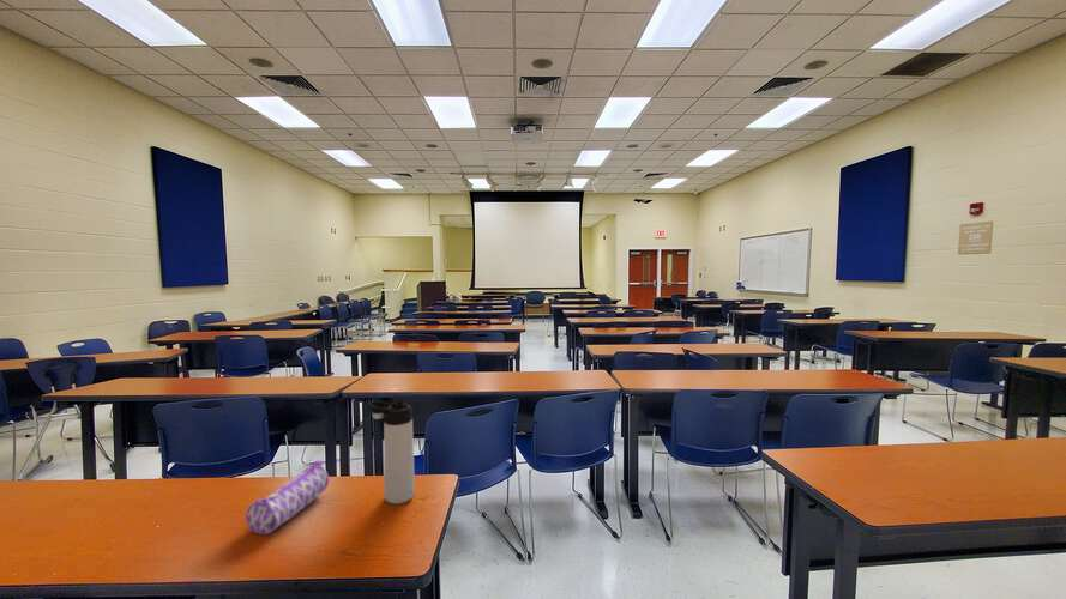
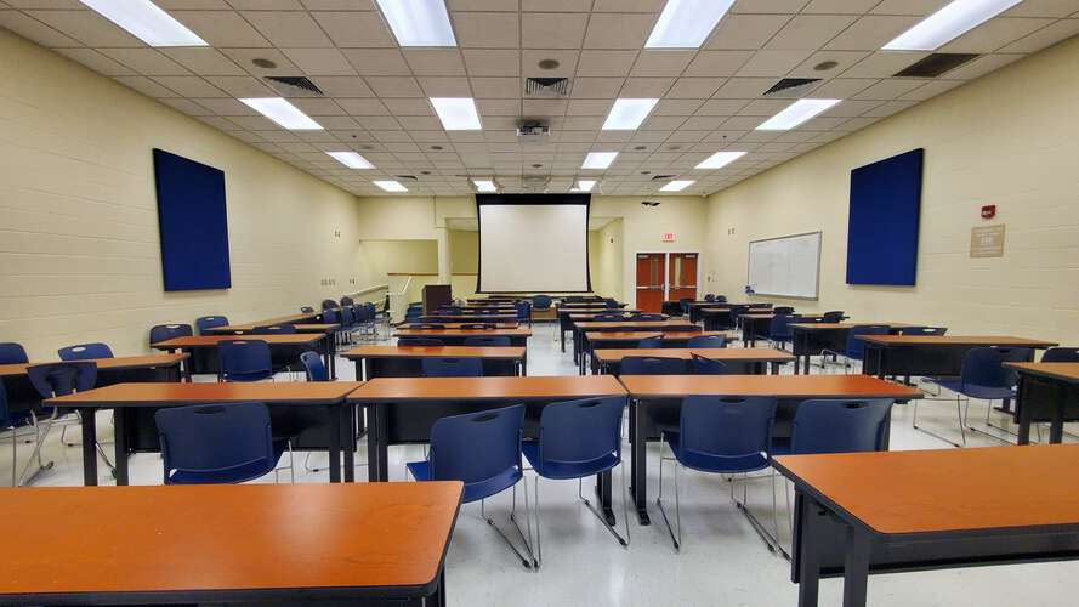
- thermos bottle (391, 449)
- pencil case (289, 495)
